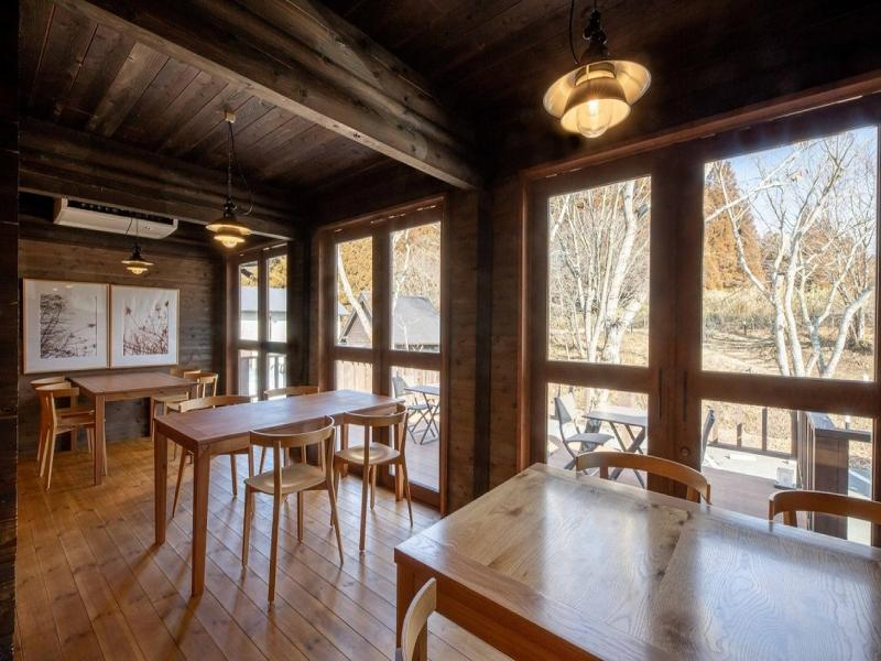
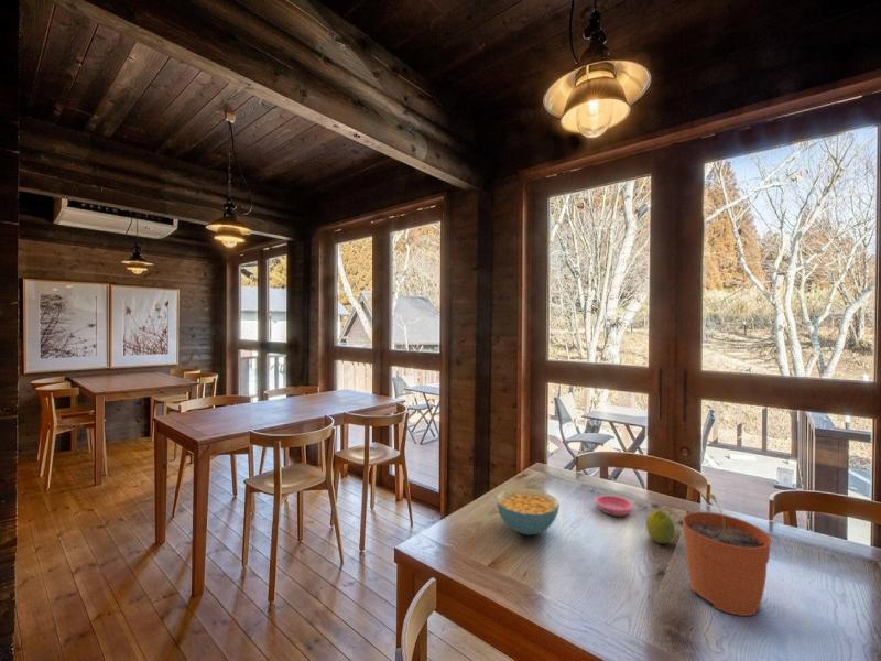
+ cereal bowl (526, 514)
+ saucer (613, 506)
+ fruit (660, 525)
+ plant pot (724, 544)
